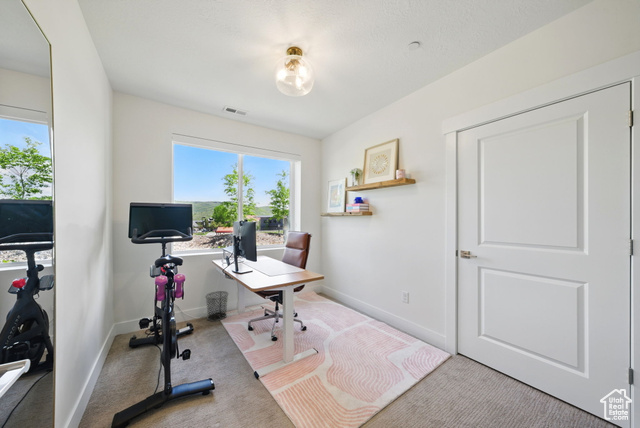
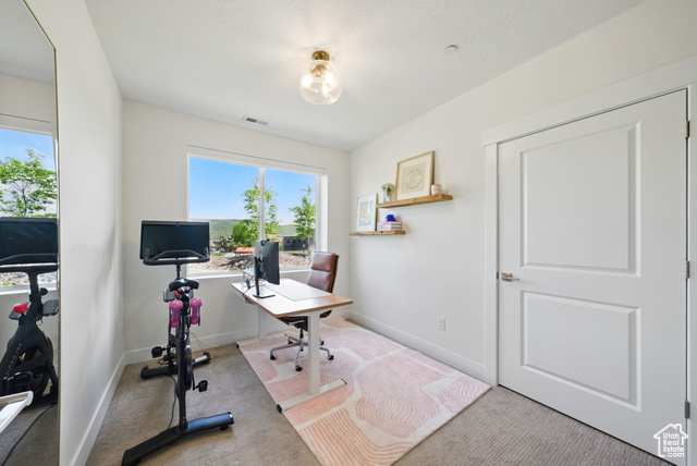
- waste bin (217, 305)
